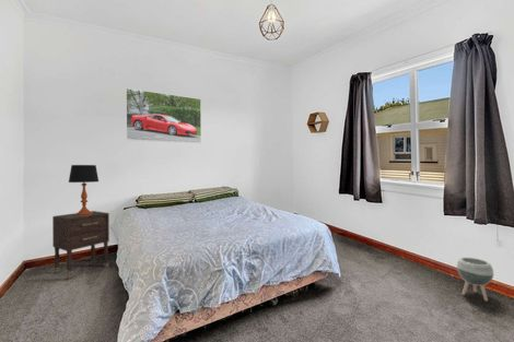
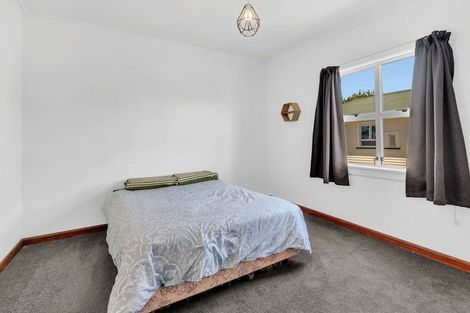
- planter (475, 278)
- nightstand (82, 241)
- table lamp (83, 189)
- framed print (165, 117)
